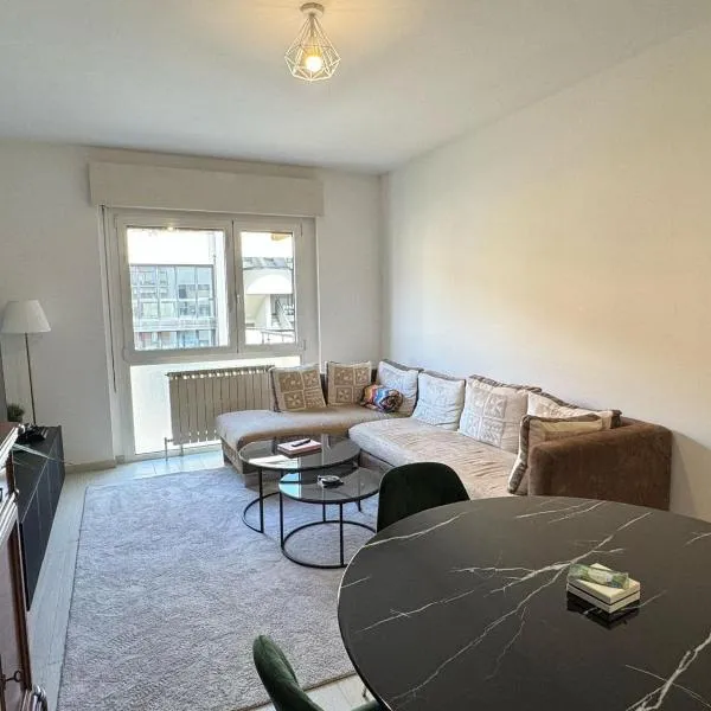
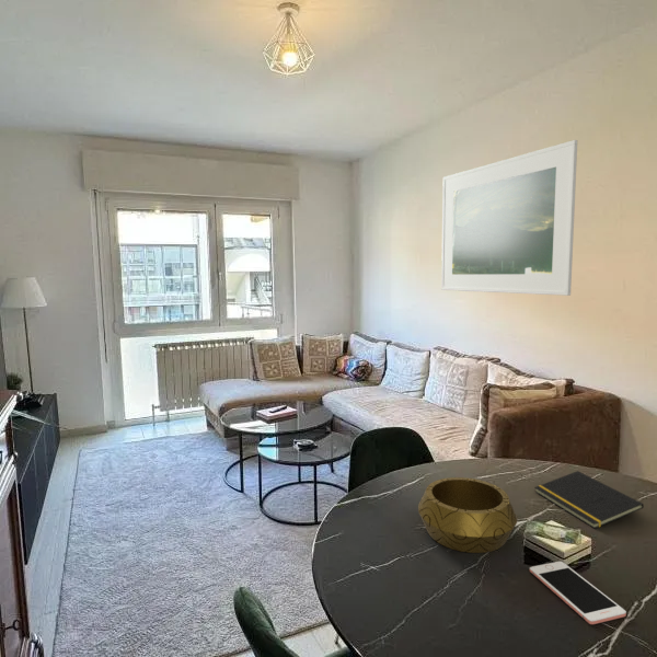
+ cell phone (574, 589)
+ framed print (497, 228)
+ notepad (585, 497)
+ decorative bowl (465, 512)
